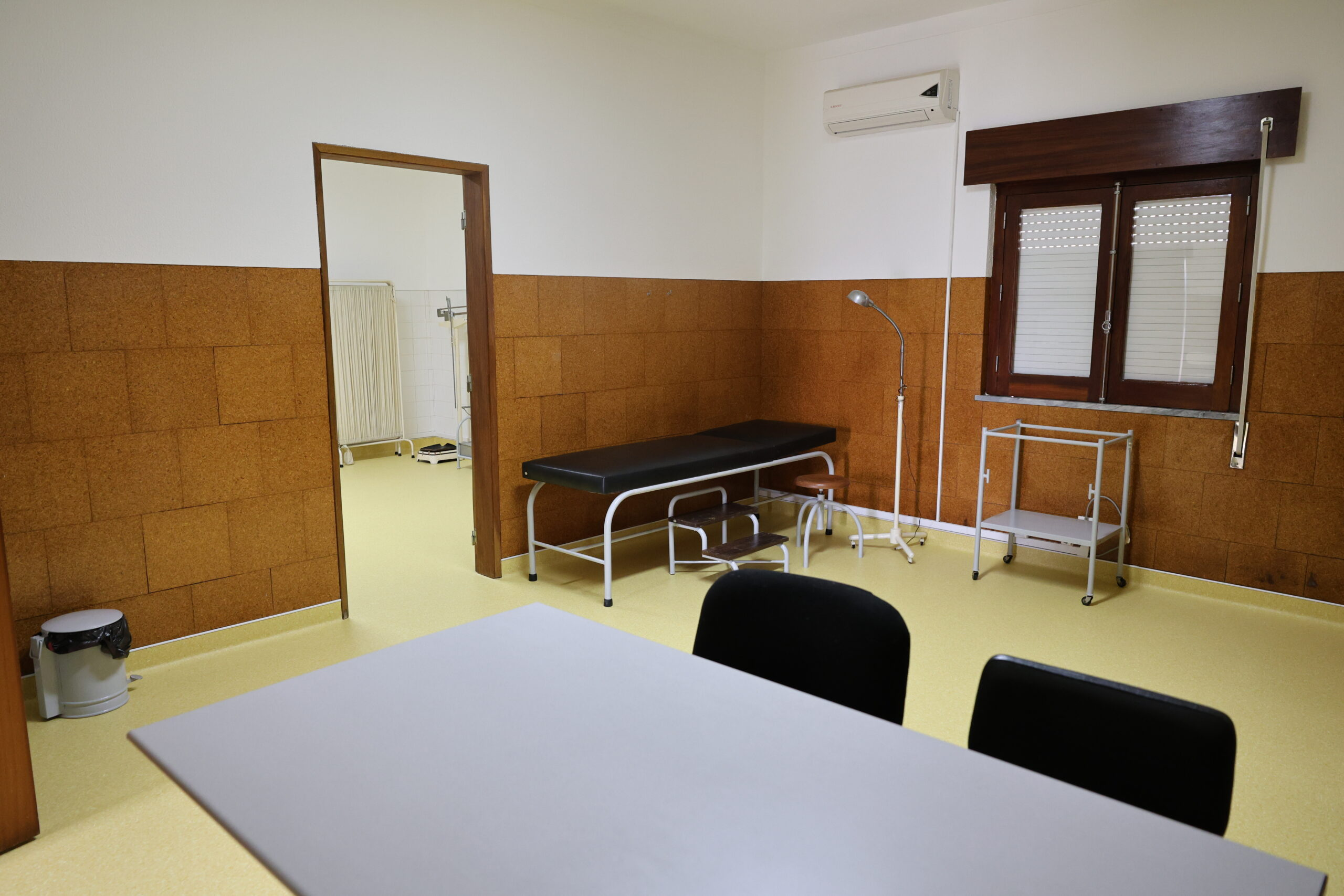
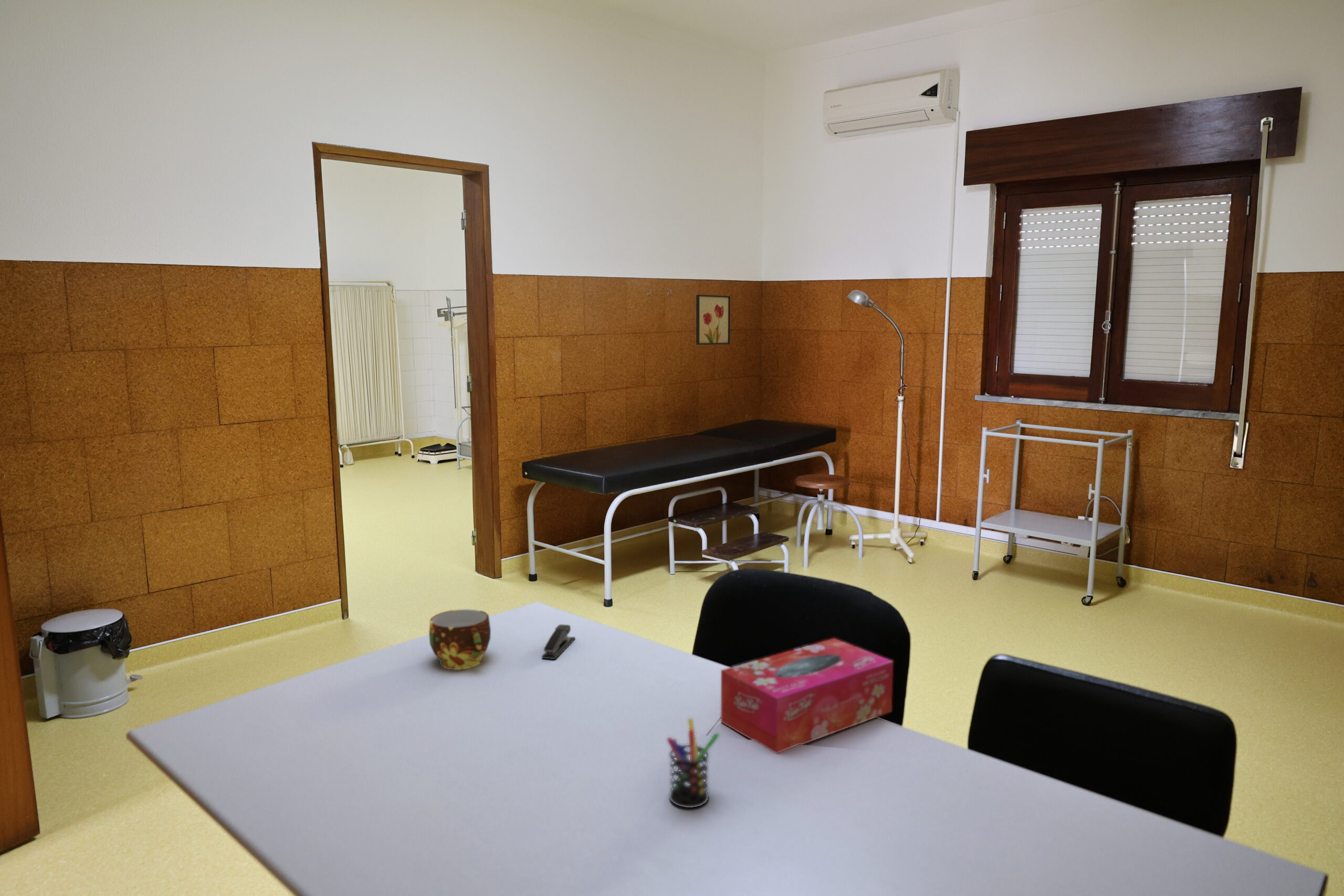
+ wall art (712, 320)
+ tissue box (807, 691)
+ cup (463, 641)
+ stapler (558, 639)
+ pen holder (694, 761)
